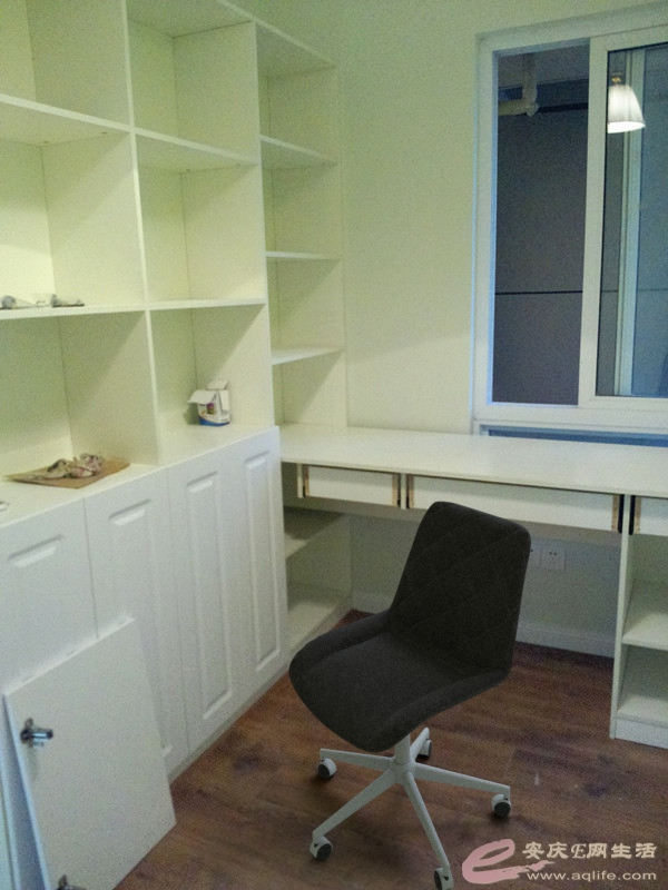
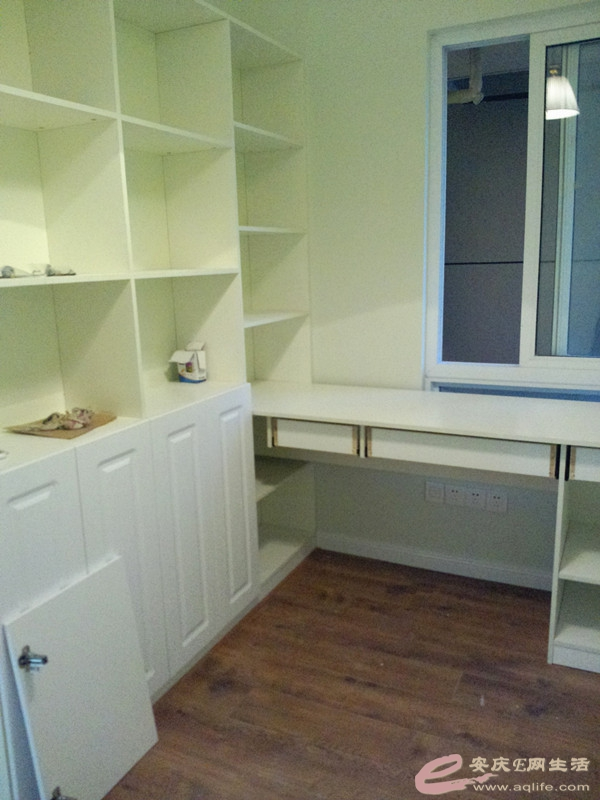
- office chair (402, 679)
